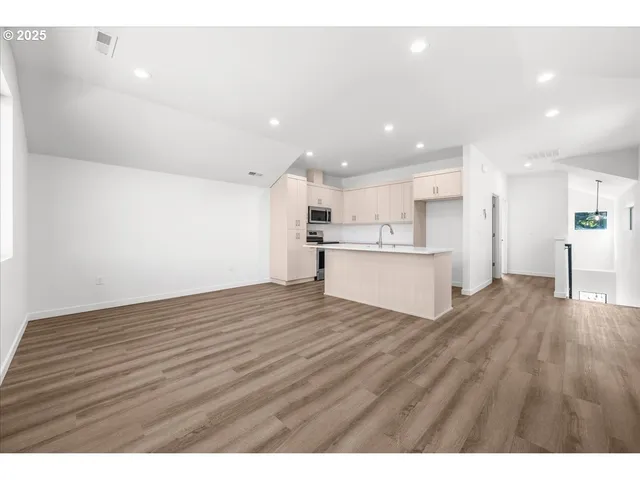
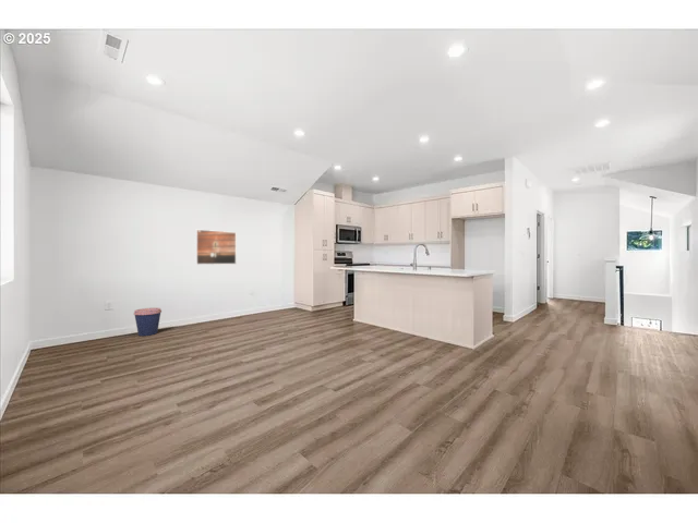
+ coffee cup (147, 321)
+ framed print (216, 247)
